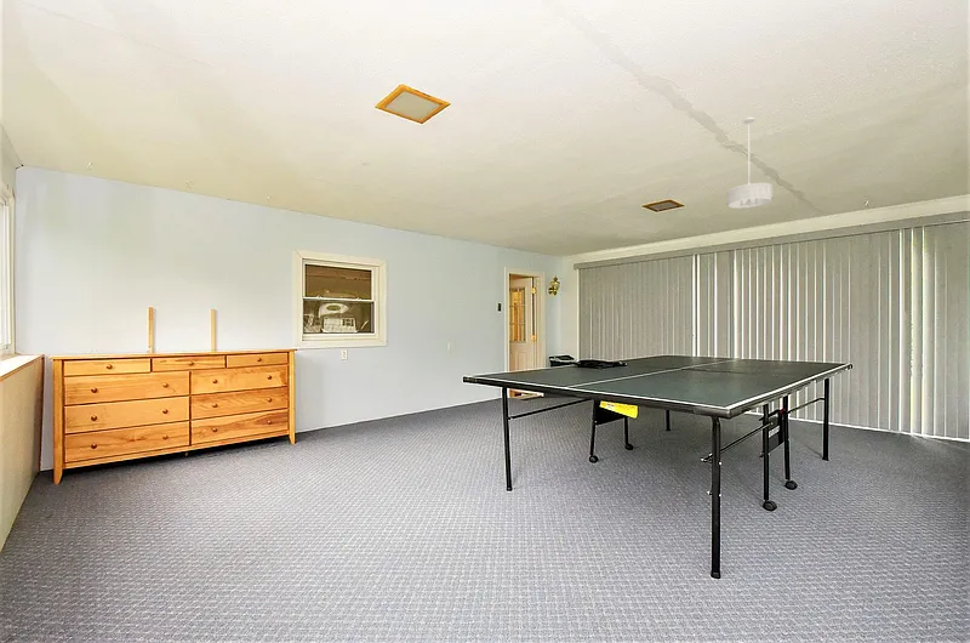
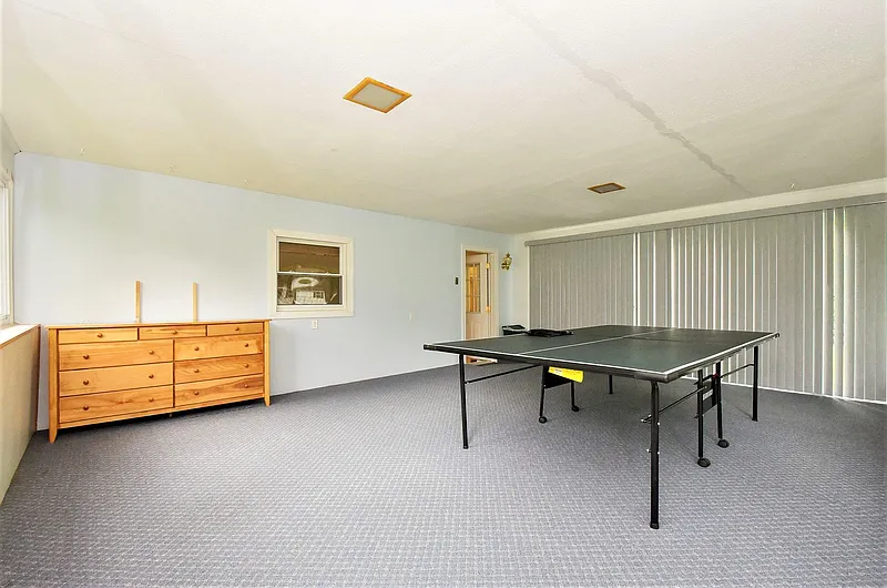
- ceiling light fixture (748, 161)
